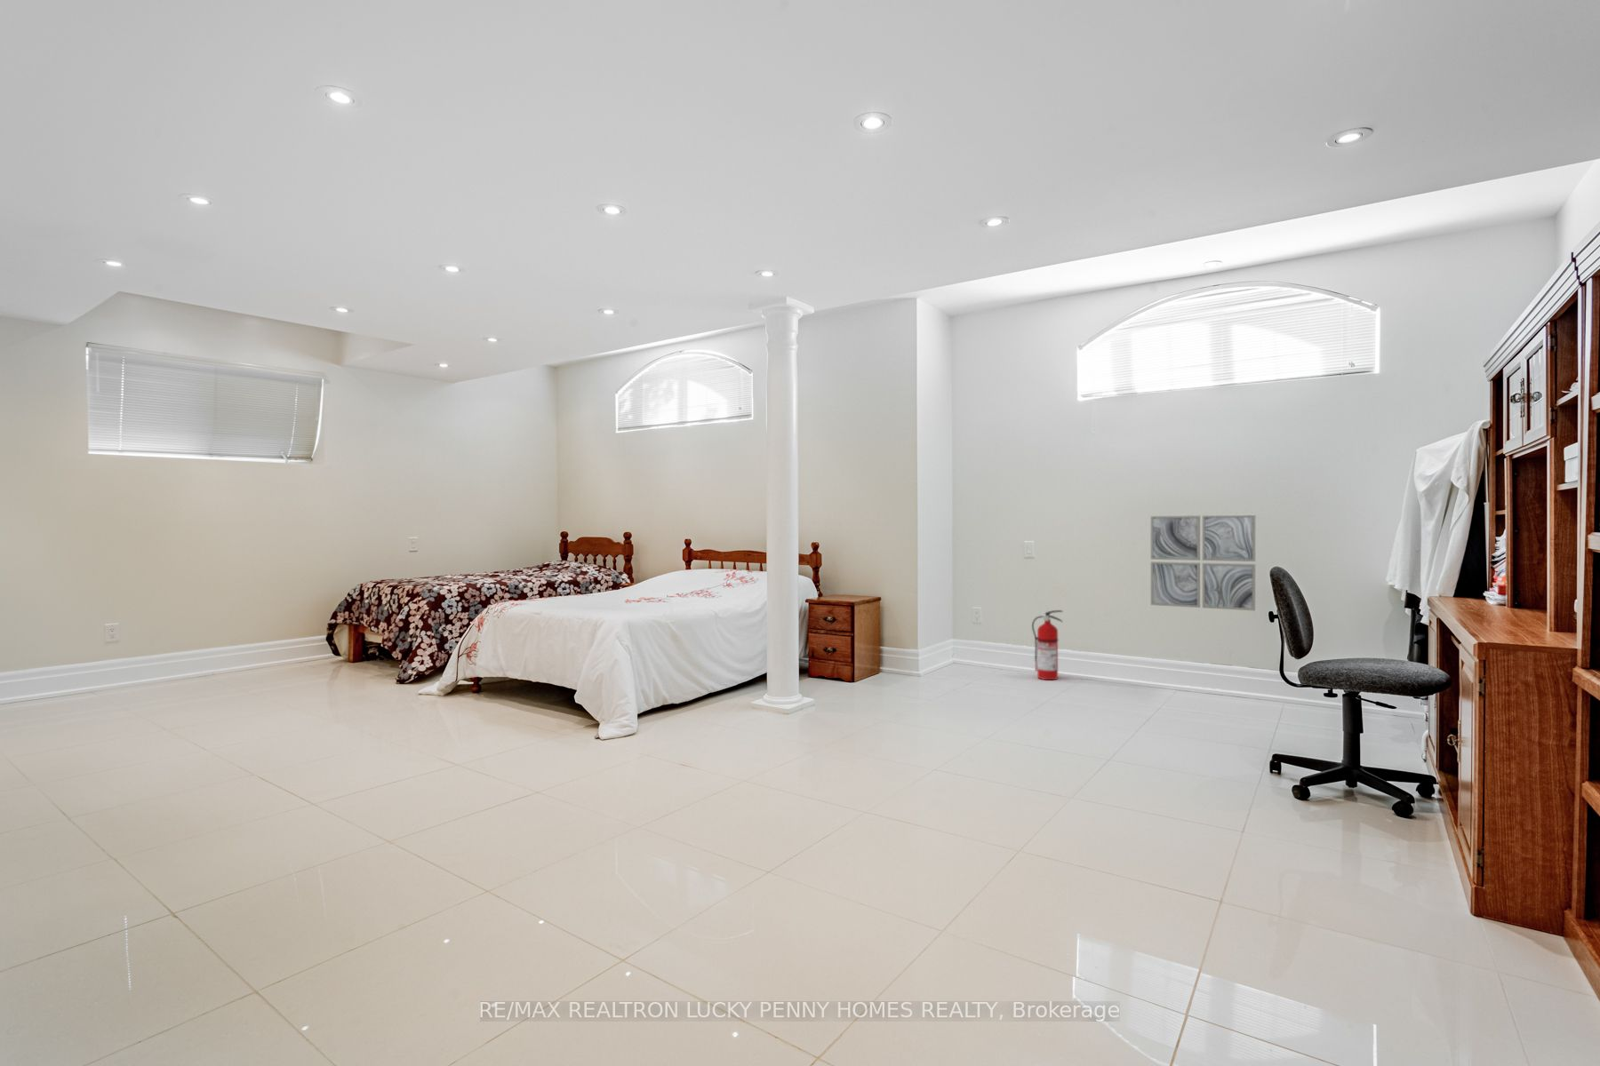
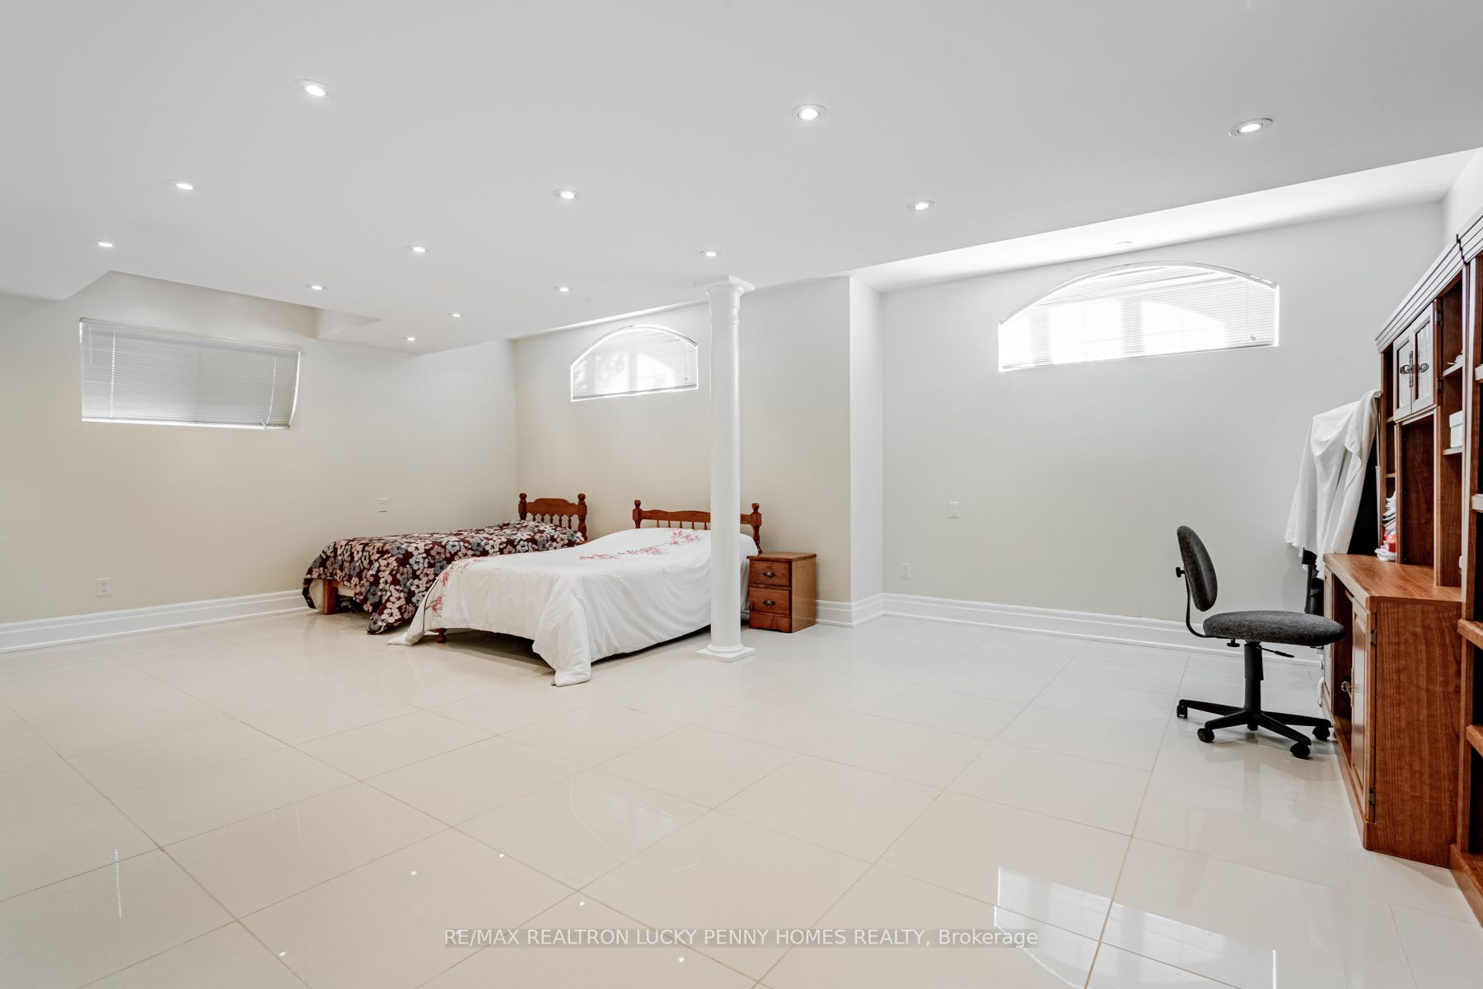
- wall art (1199, 563)
- fire extinguisher (1048, 644)
